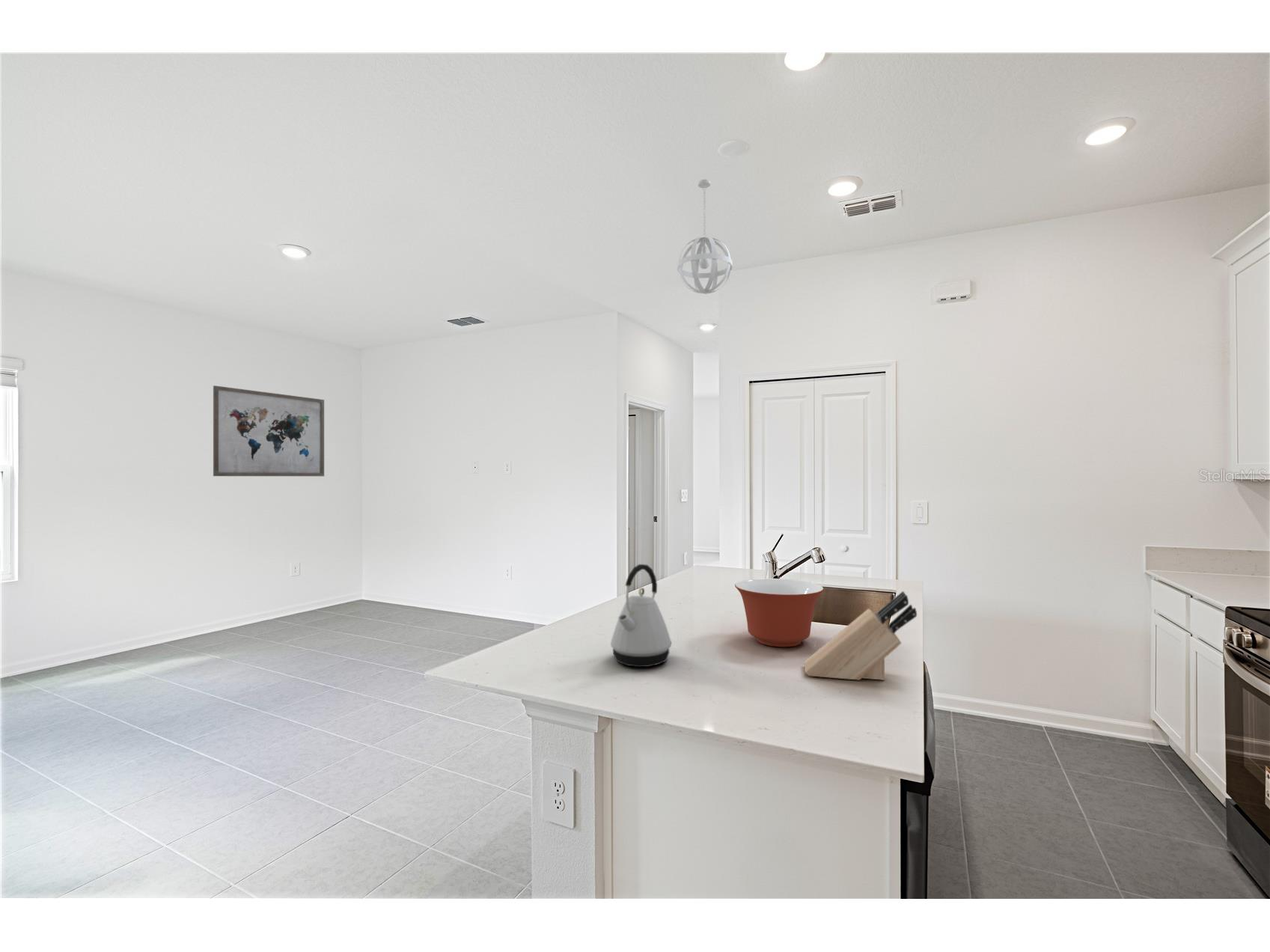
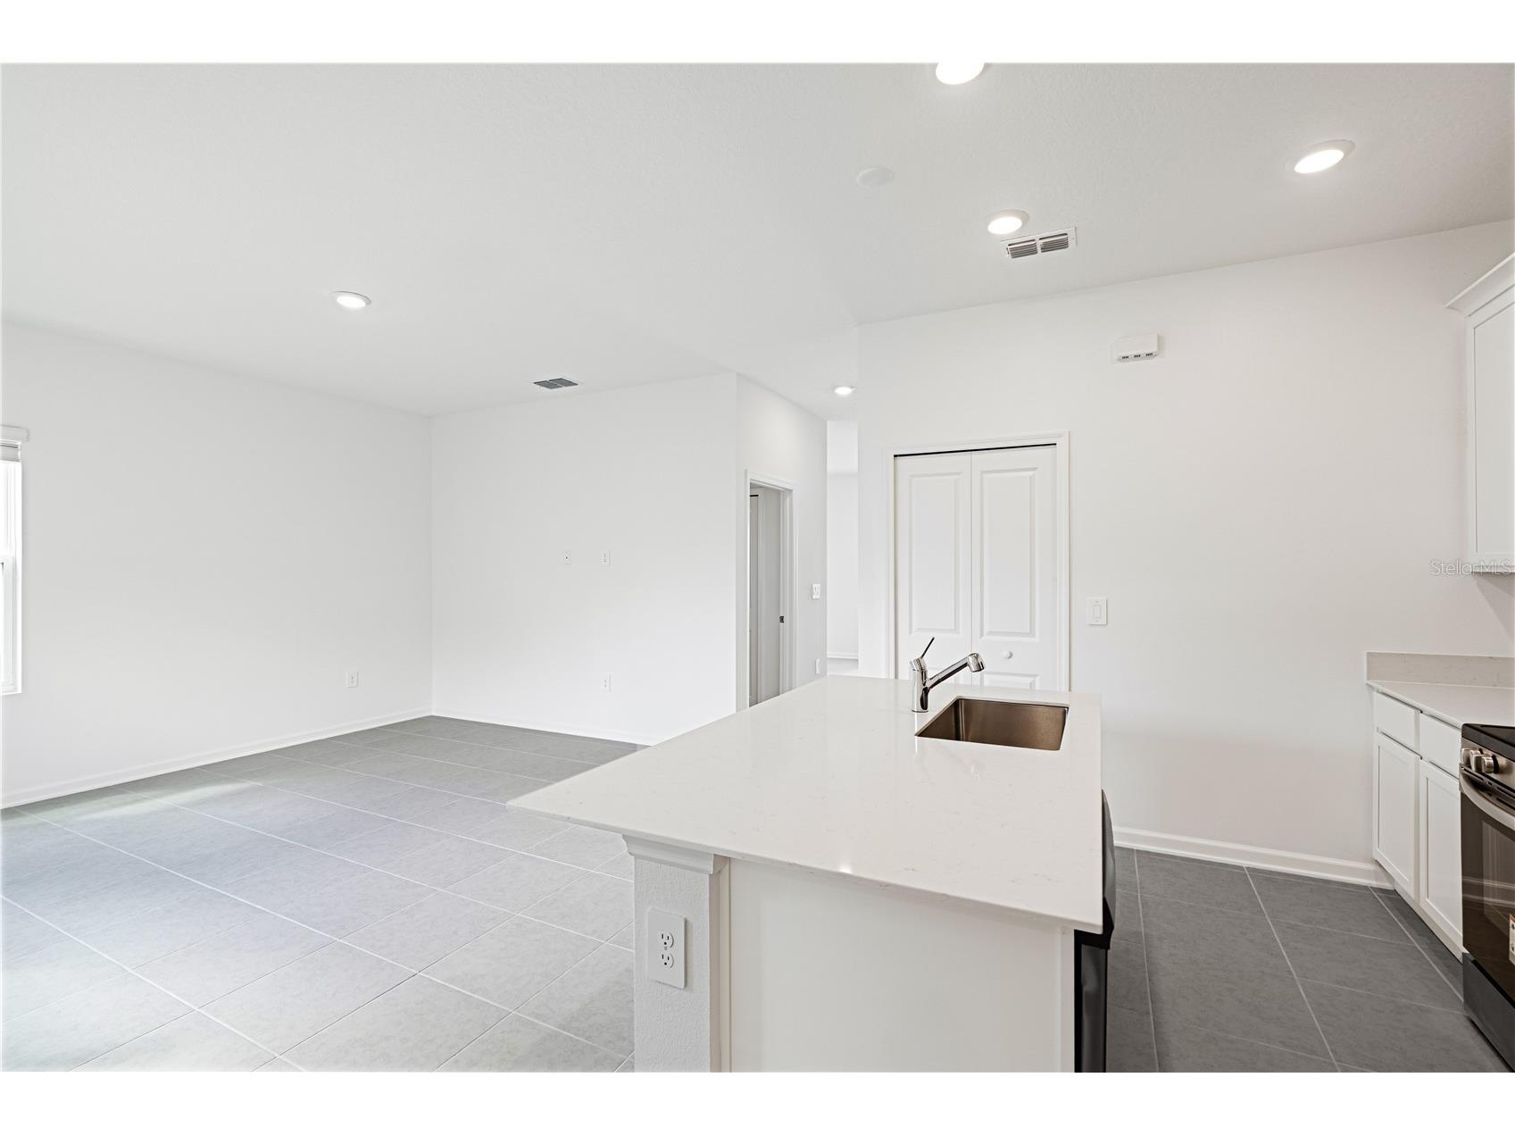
- kettle (640, 612)
- pendant light (704, 238)
- knife block (858, 632)
- mixing bowl (778, 613)
- wall art (273, 434)
